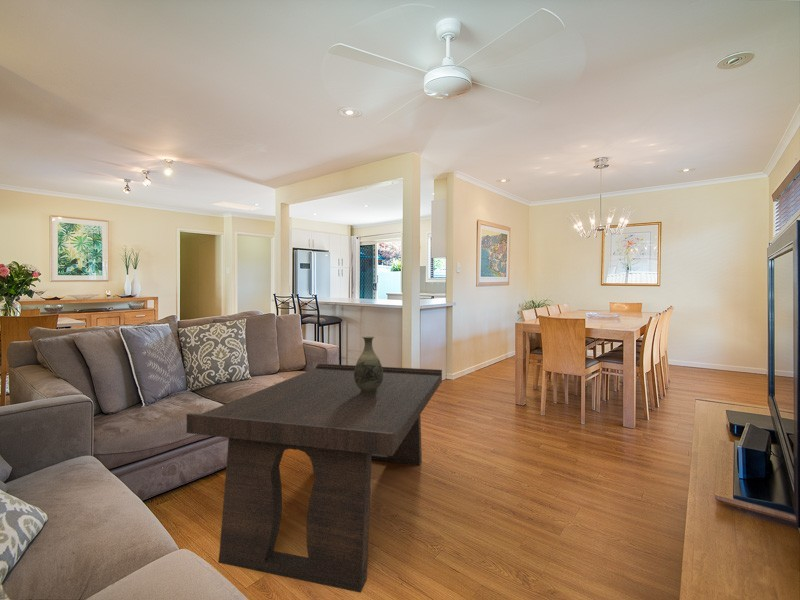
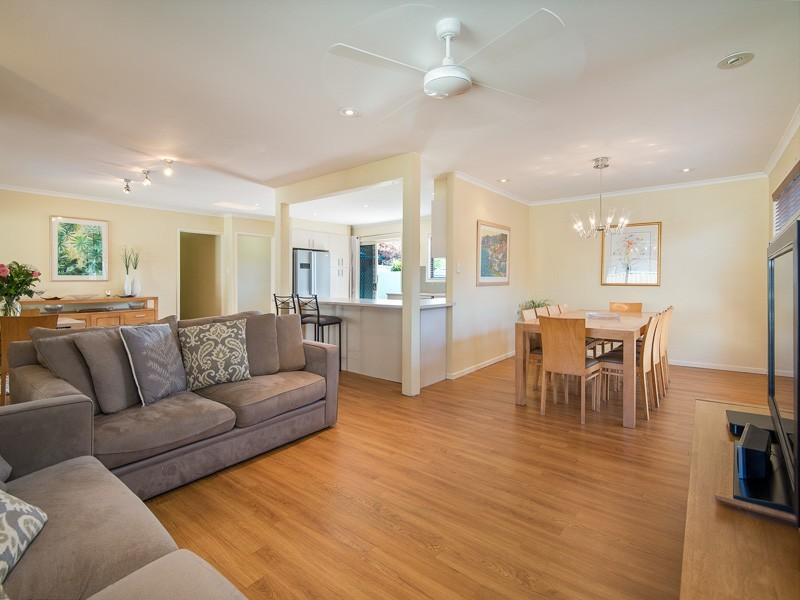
- vase (368, 364)
- coffee table (343, 444)
